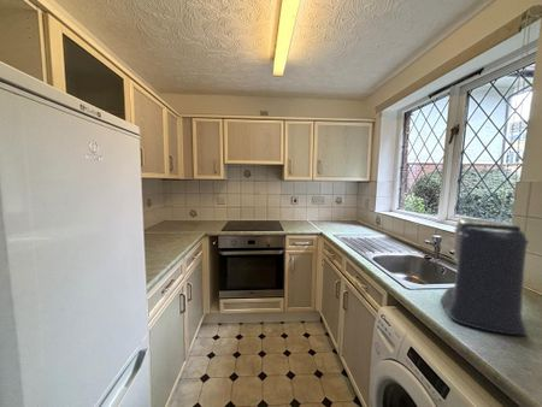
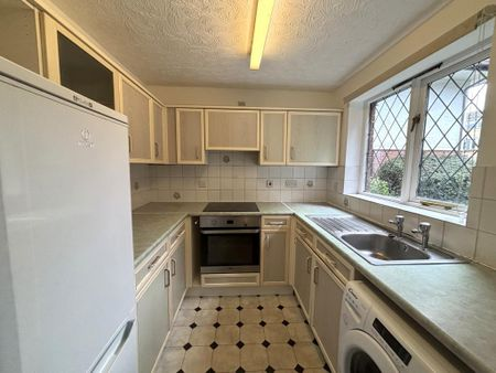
- coffee maker (479, 269)
